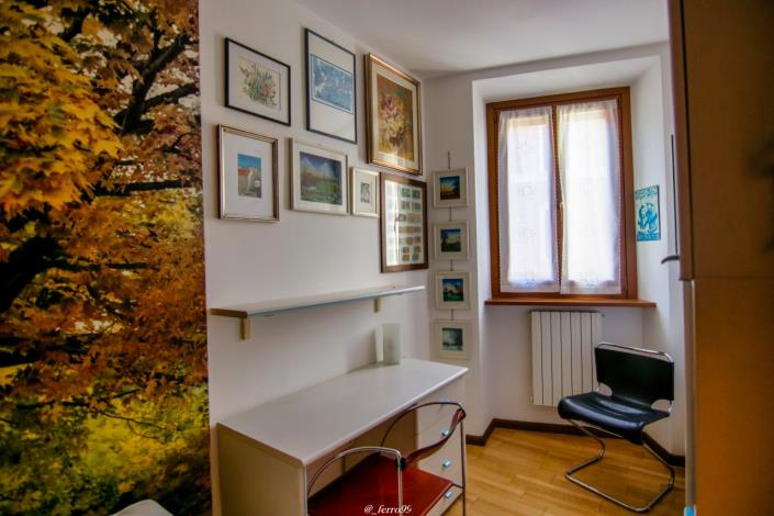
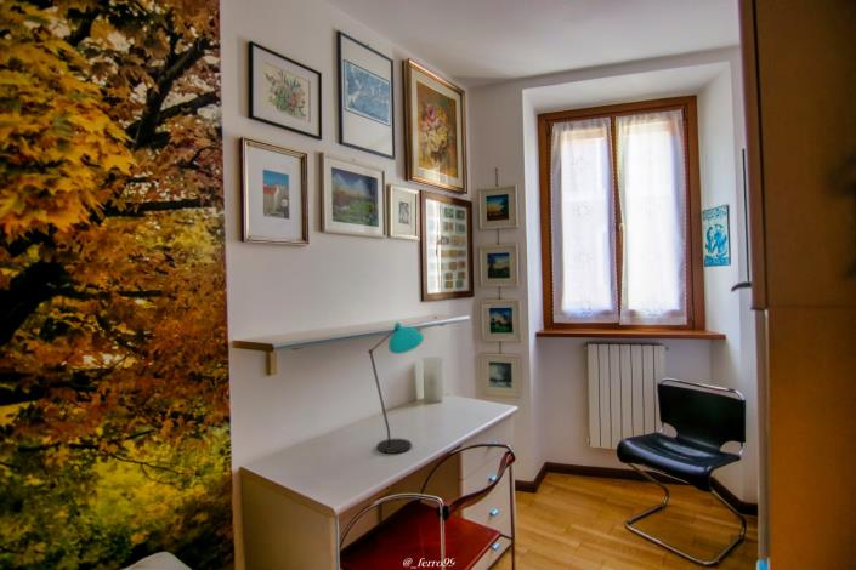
+ desk lamp (379, 386)
